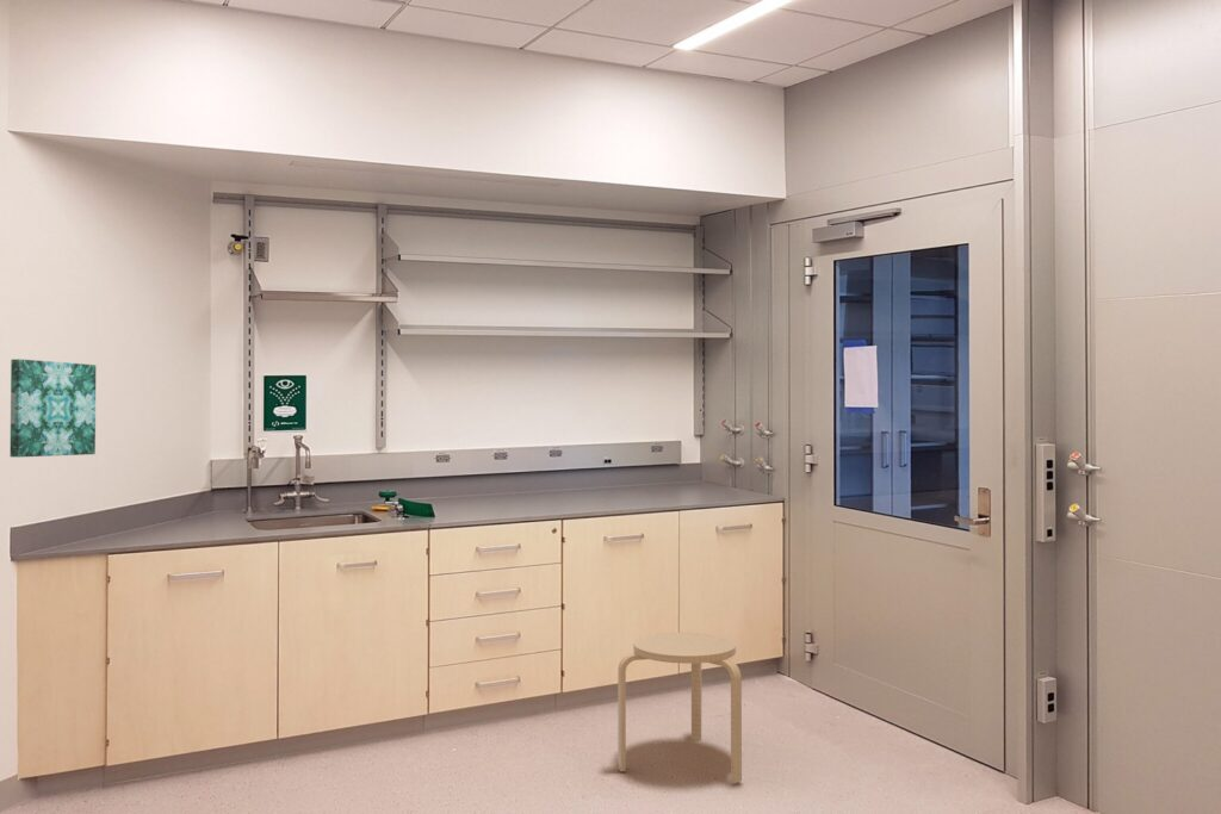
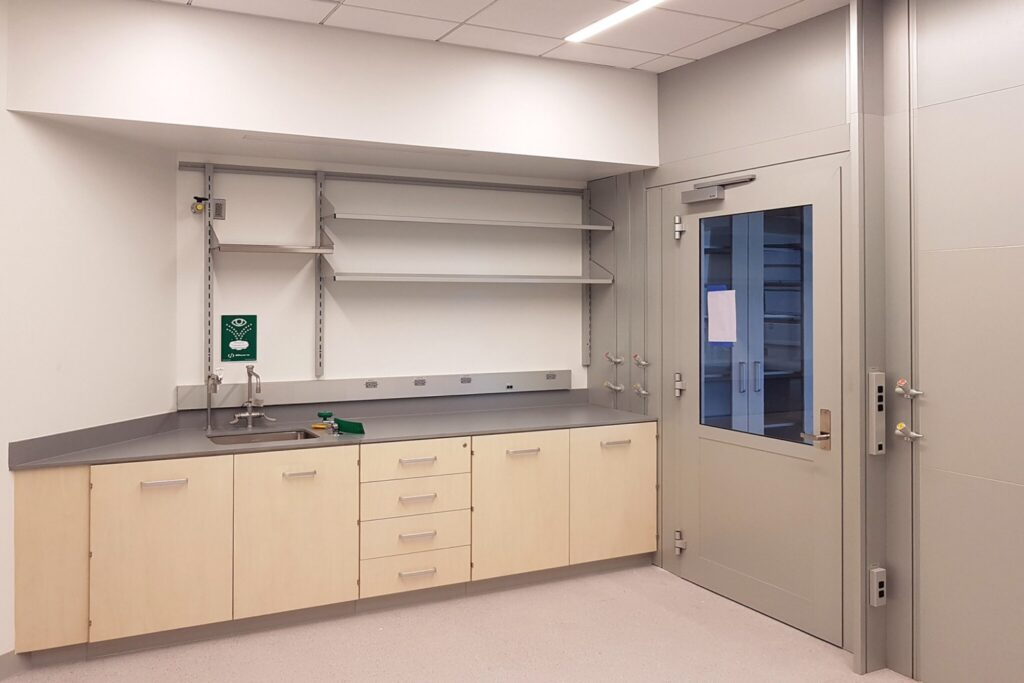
- stool (692, 704)
- wall art (54, 409)
